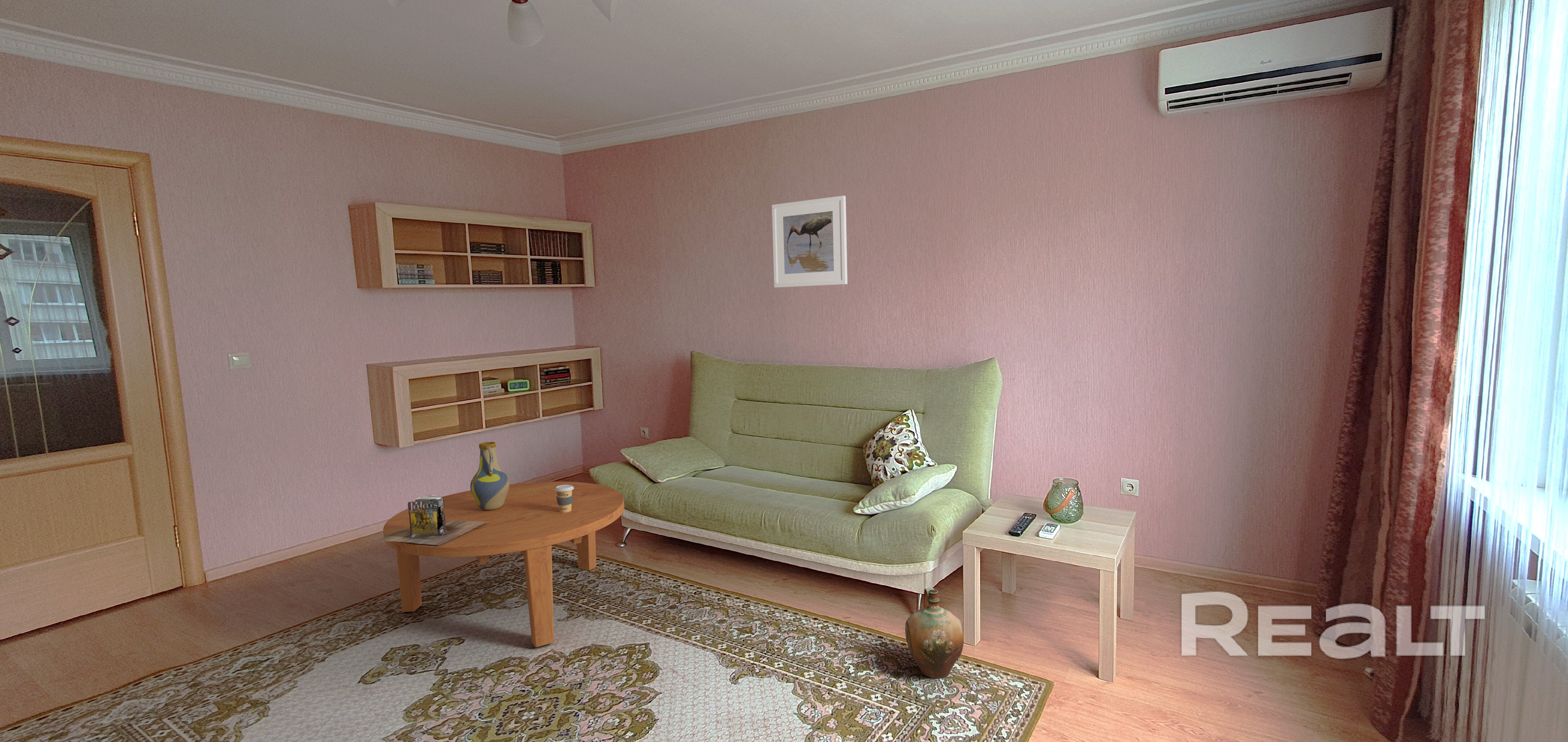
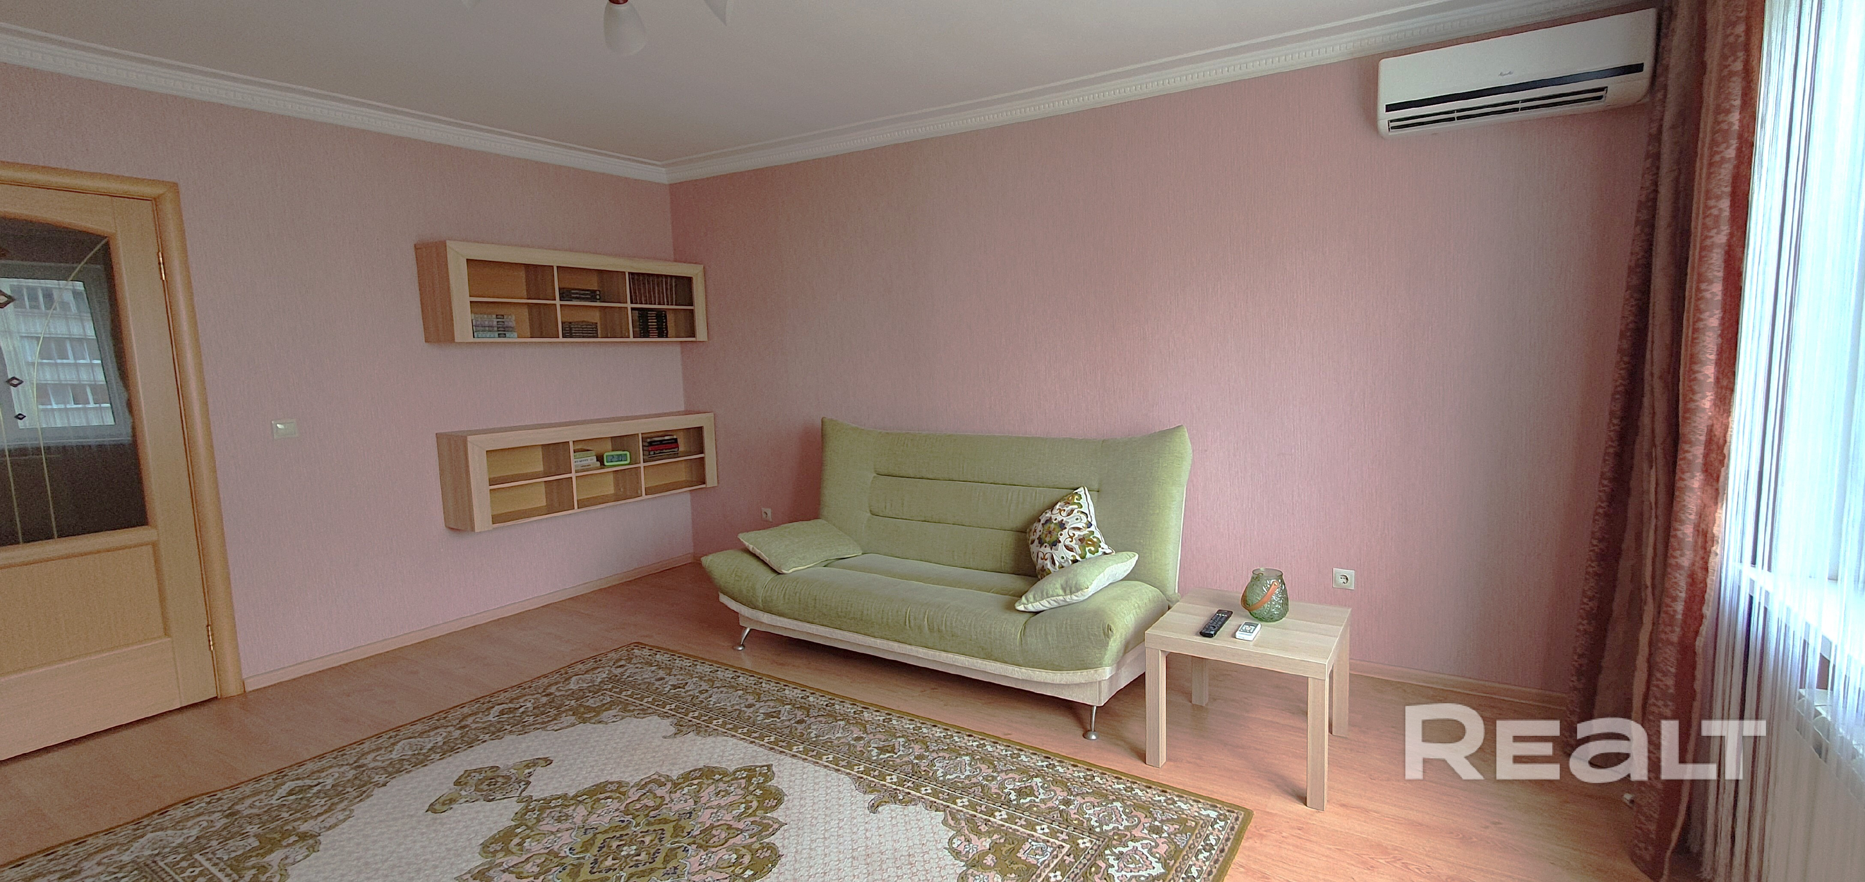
- ceramic jug (934, 631)
- vase (489, 475)
- coffee cup (565, 498)
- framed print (808, 243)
- coffee table (512, 552)
- books (433, 513)
